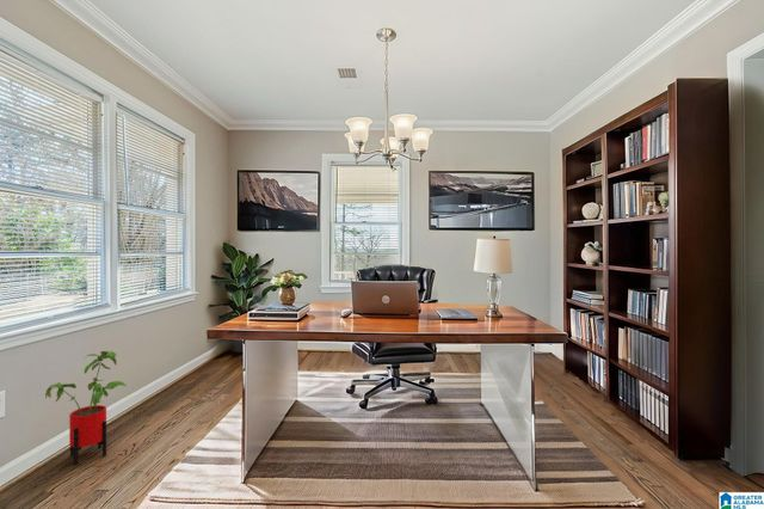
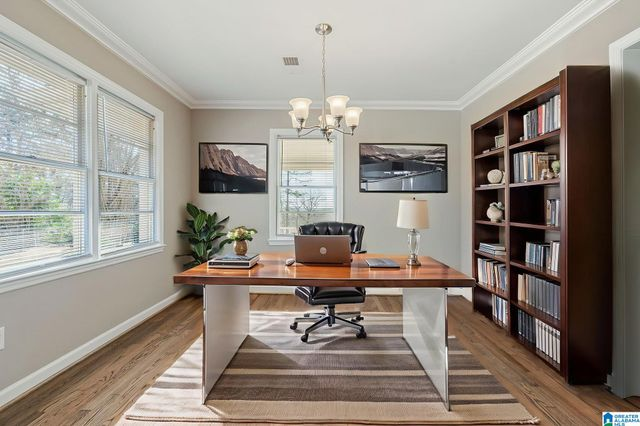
- house plant (93, 403)
